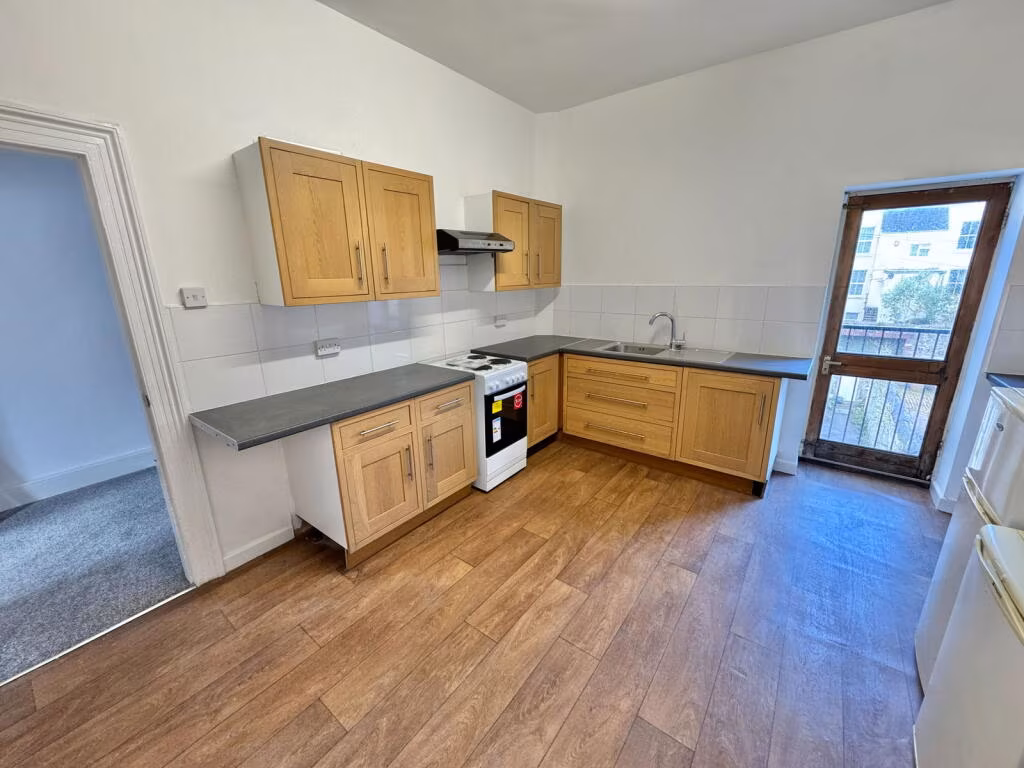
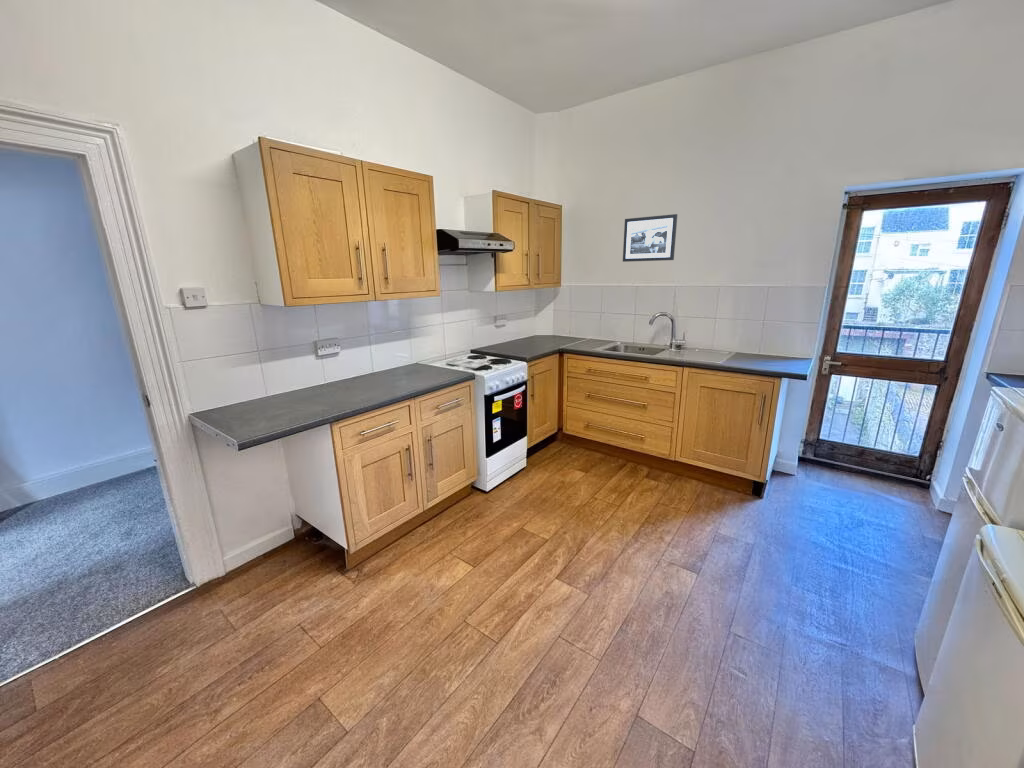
+ picture frame (648, 239)
